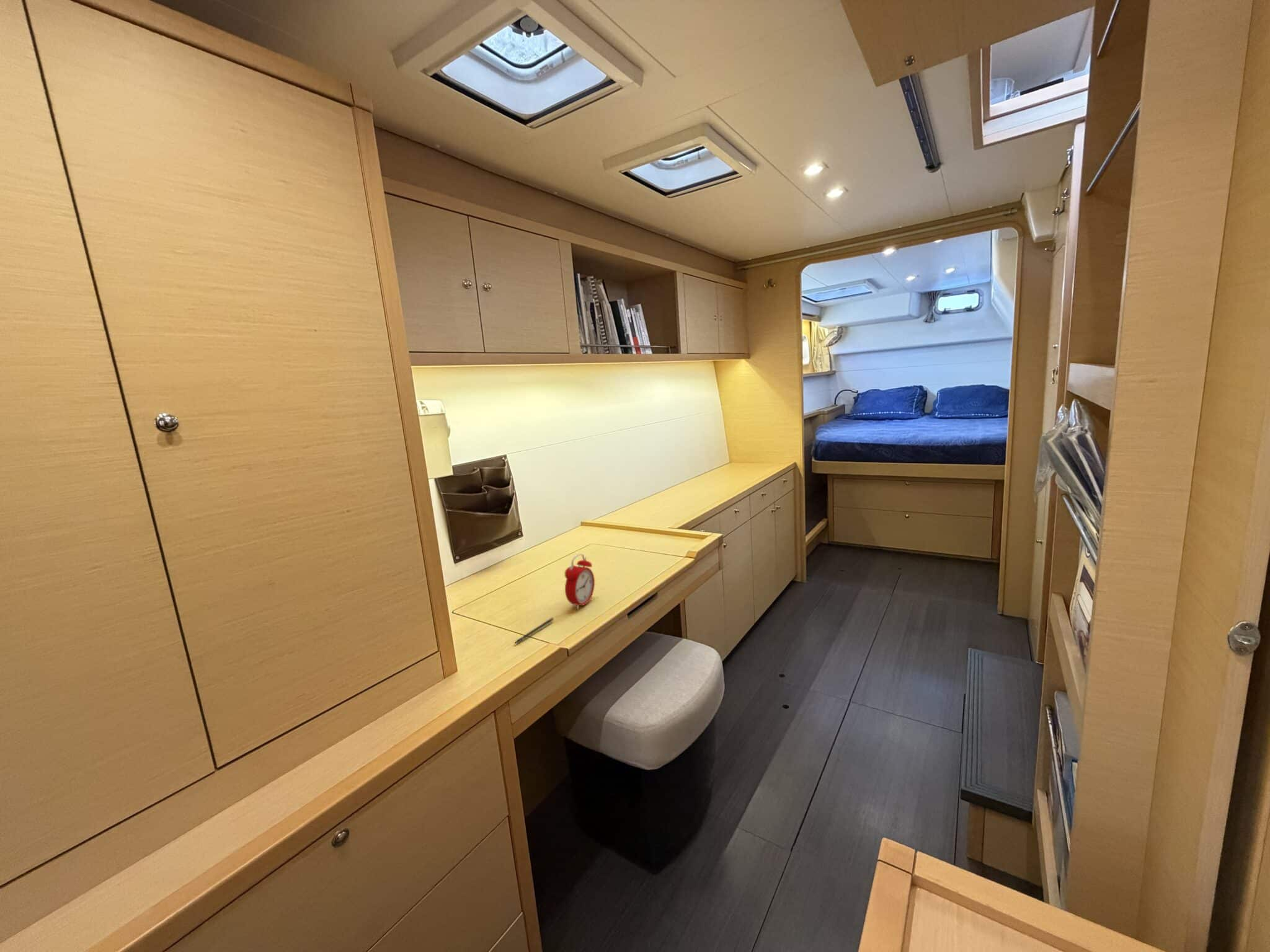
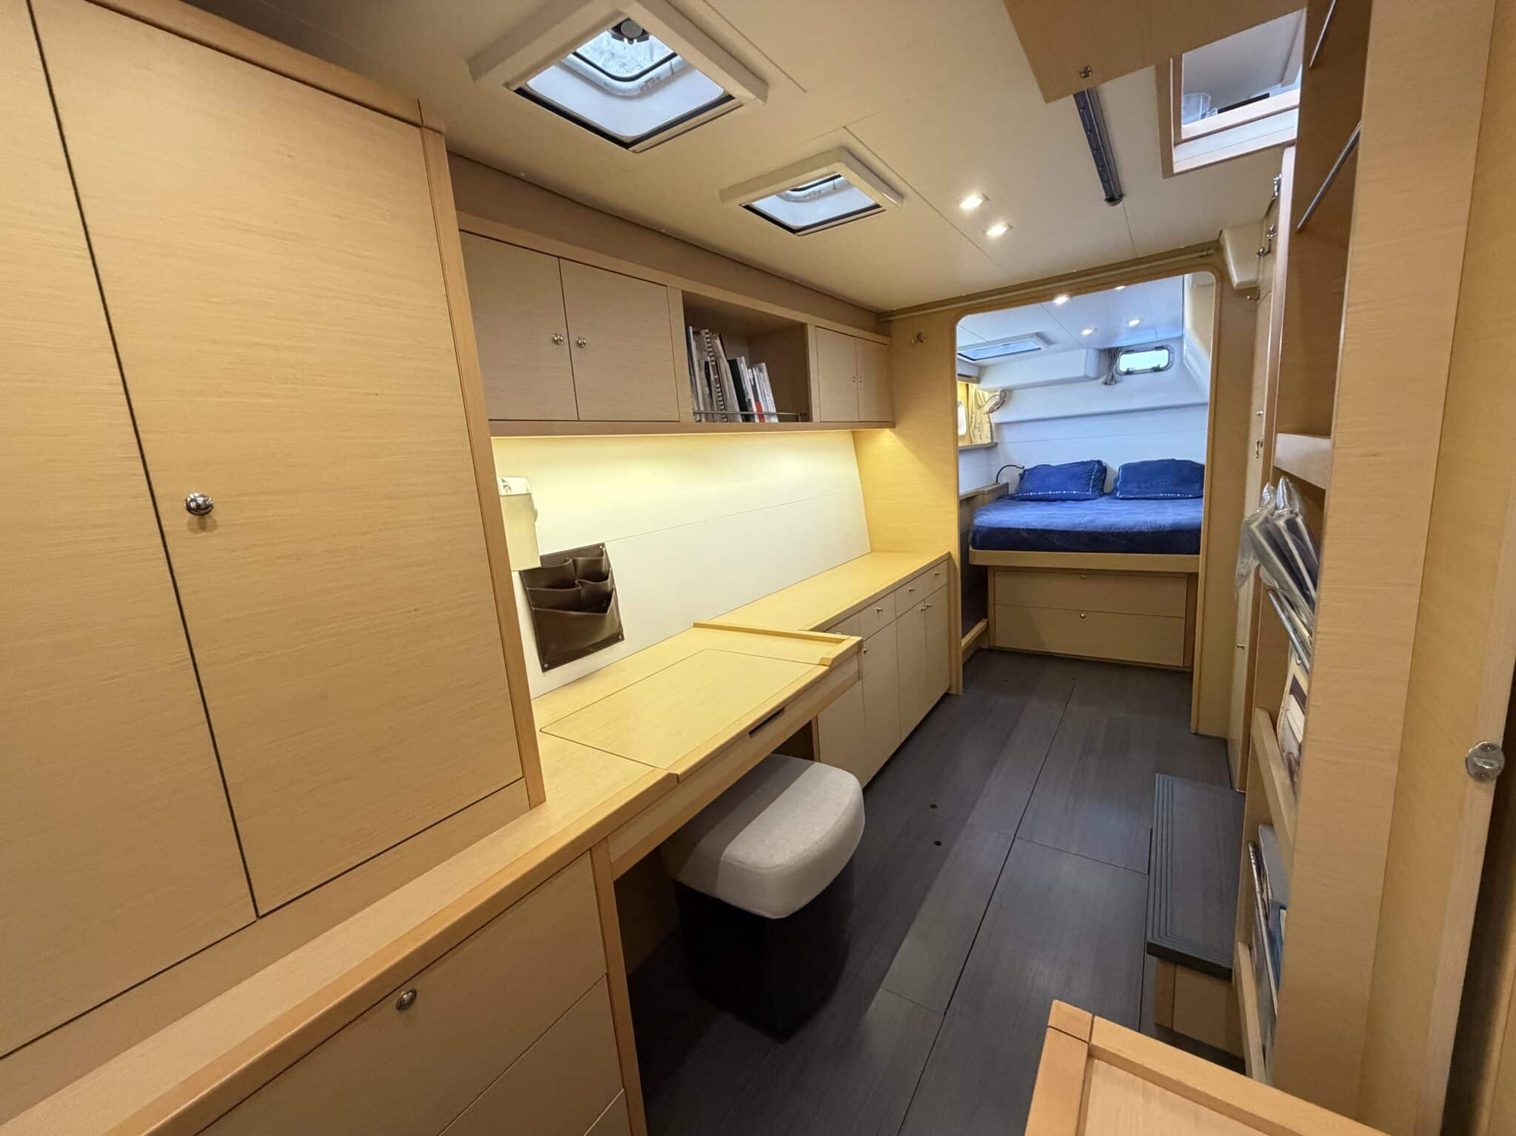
- alarm clock (579, 580)
- pen (534, 630)
